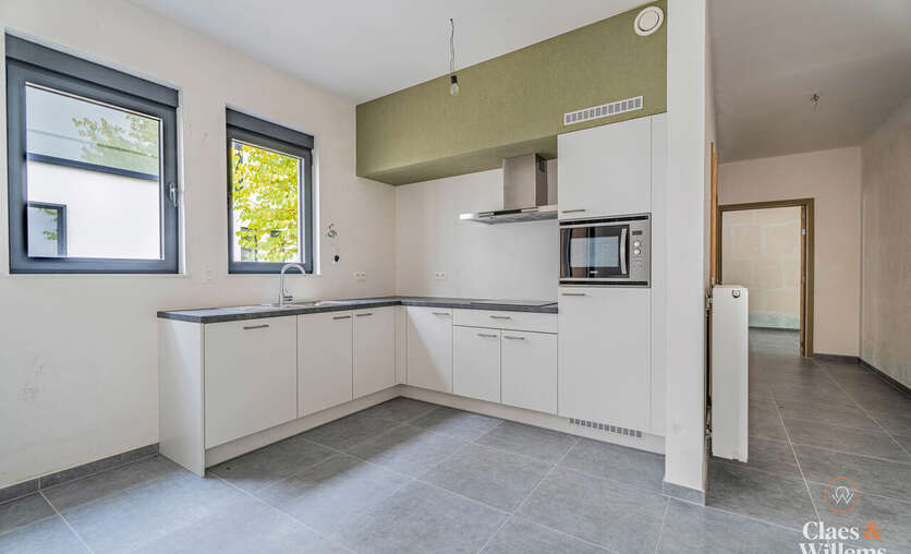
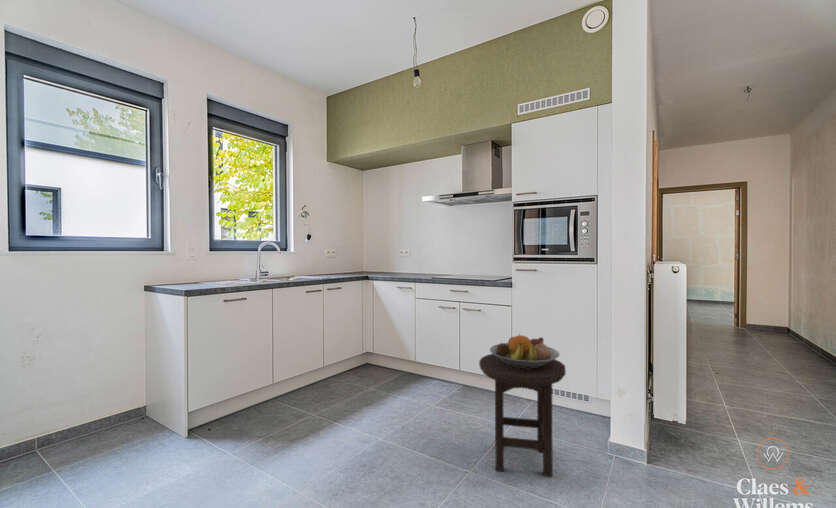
+ fruit bowl (523, 347)
+ stool (521, 418)
